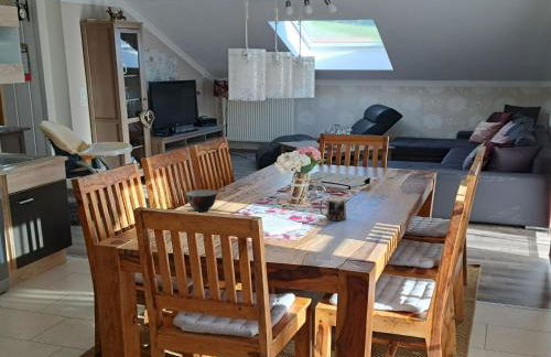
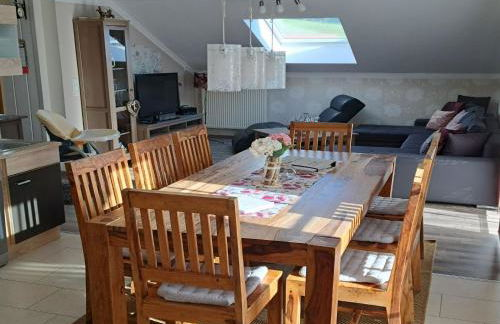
- mug (333, 207)
- soup bowl (202, 201)
